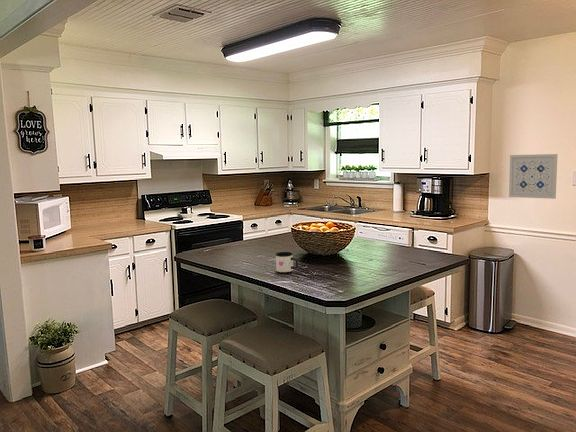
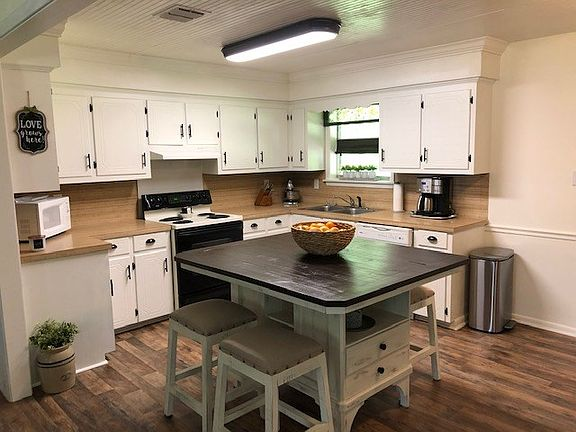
- wall art (532, 176)
- mug (287, 262)
